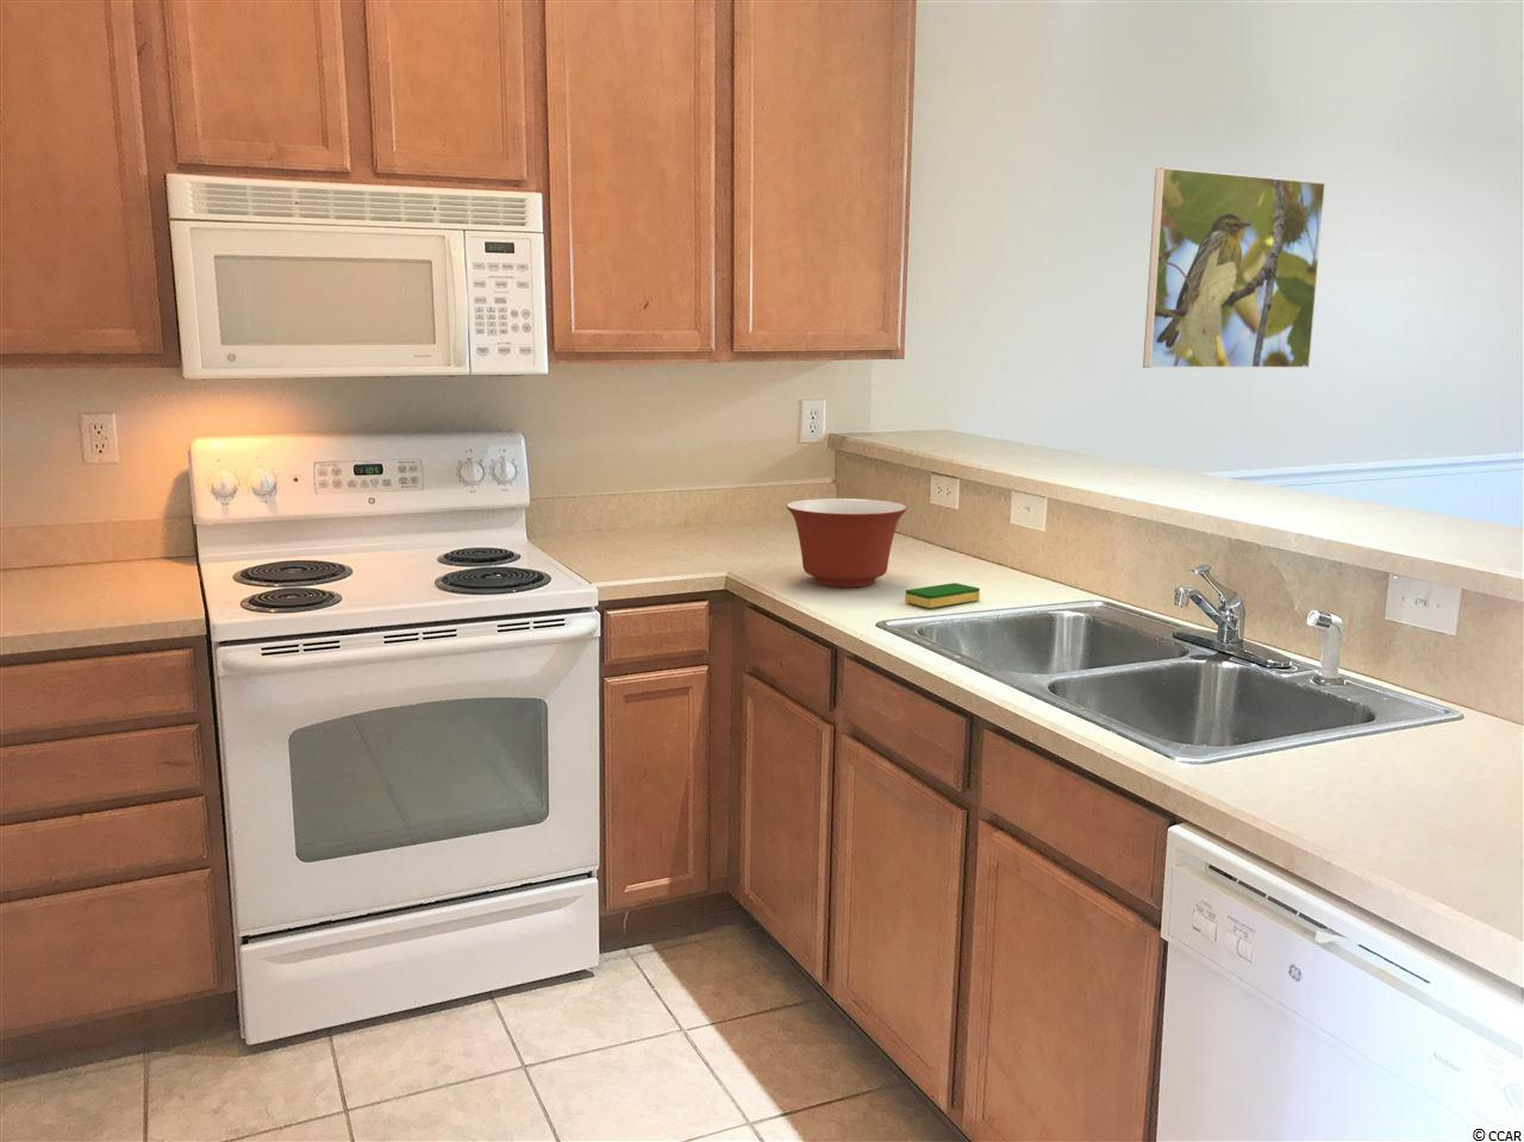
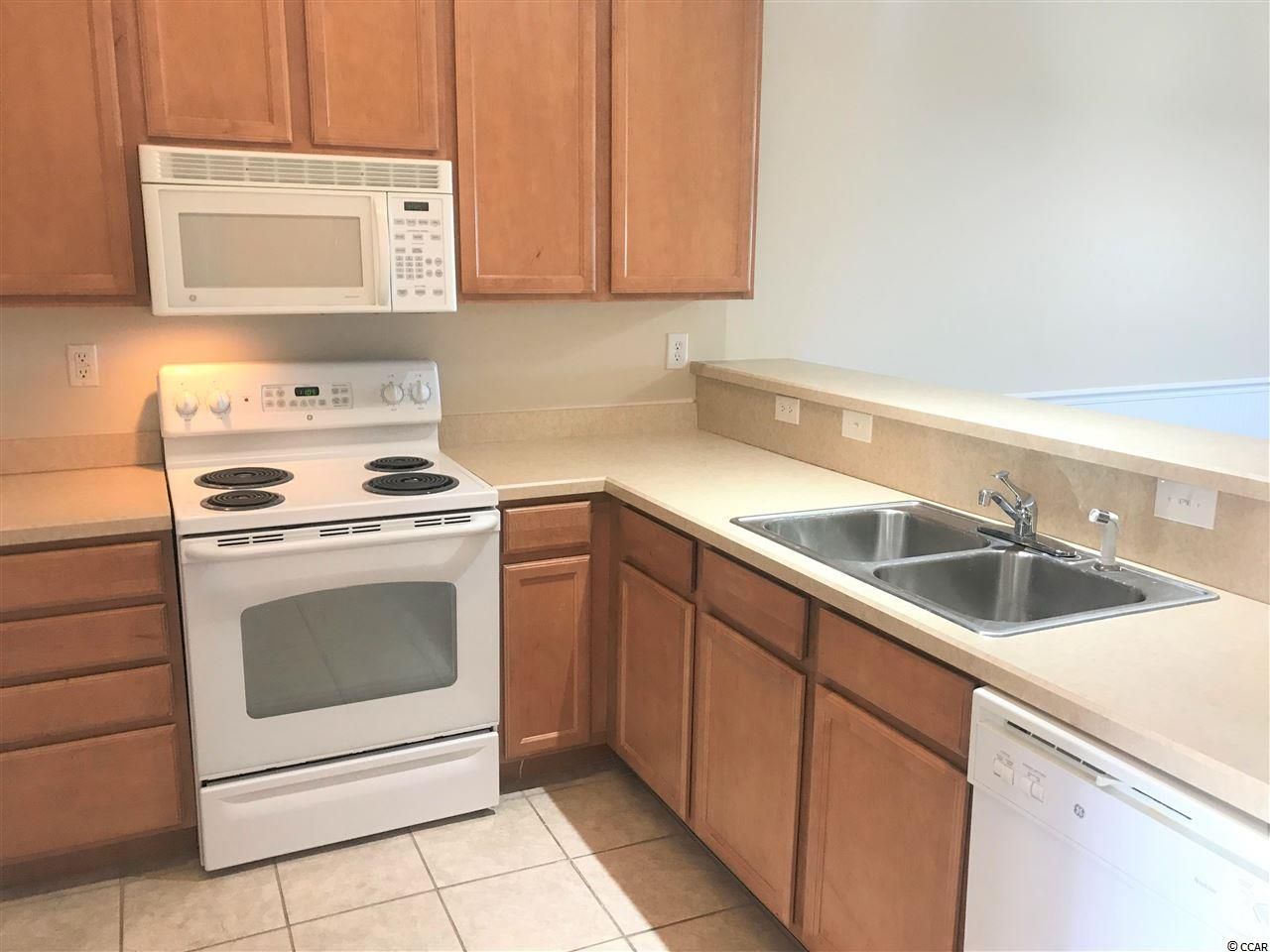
- mixing bowl (845, 543)
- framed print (1236, 272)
- dish sponge (942, 595)
